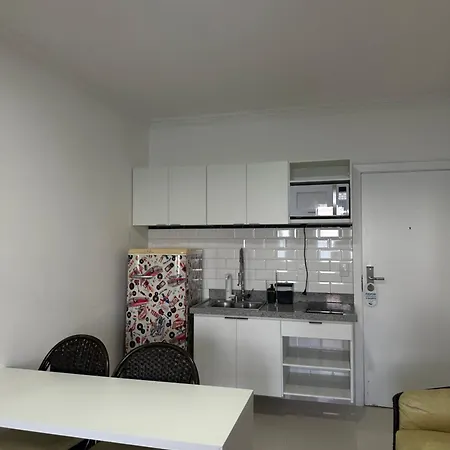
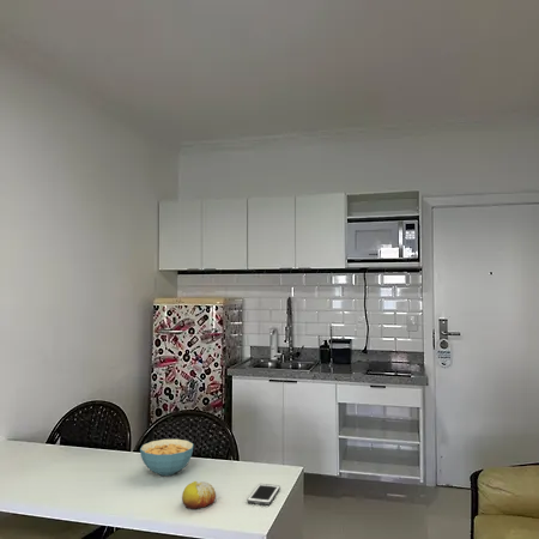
+ cell phone (264, 493)
+ cereal bowl (166, 459)
+ fruit (199, 492)
